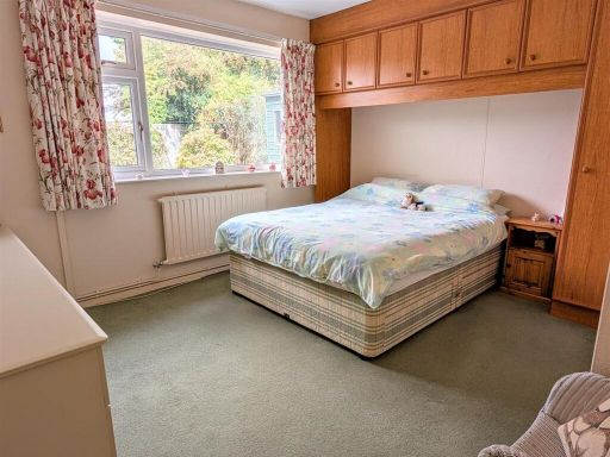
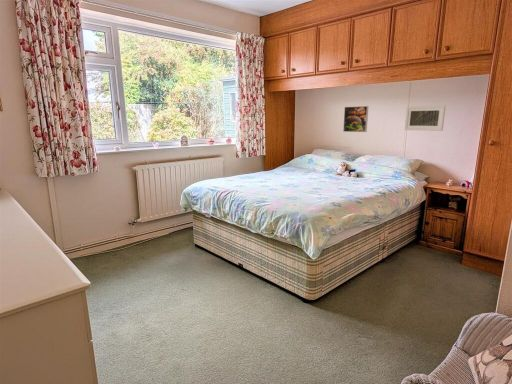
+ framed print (424, 118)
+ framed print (355, 119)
